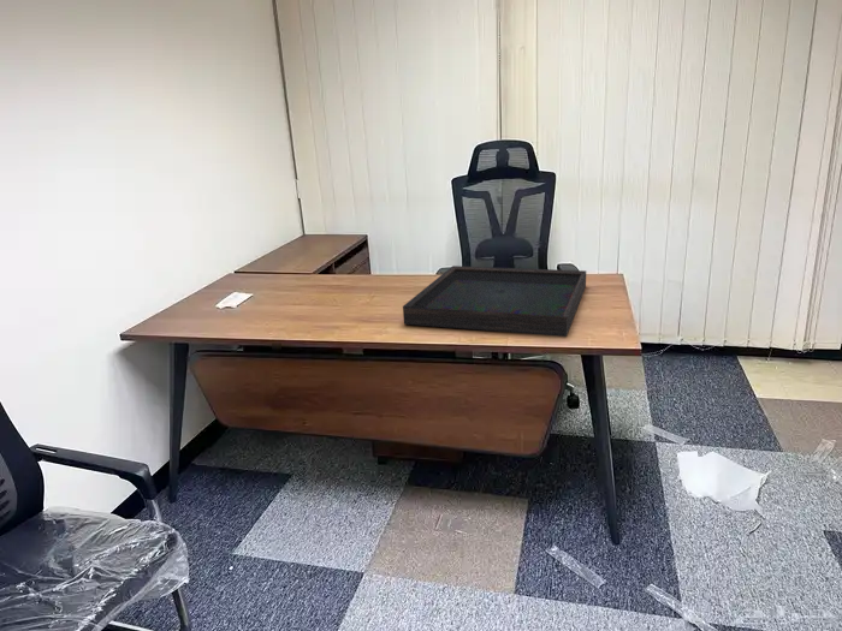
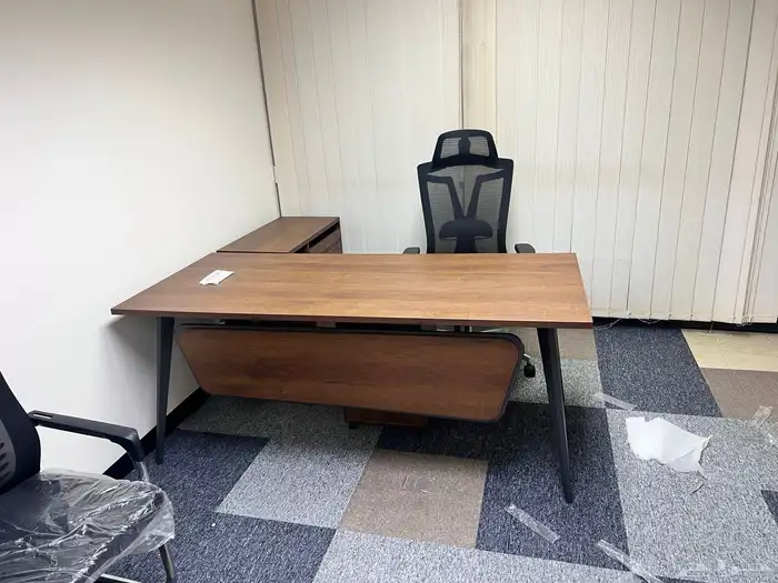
- monitor (500, 296)
